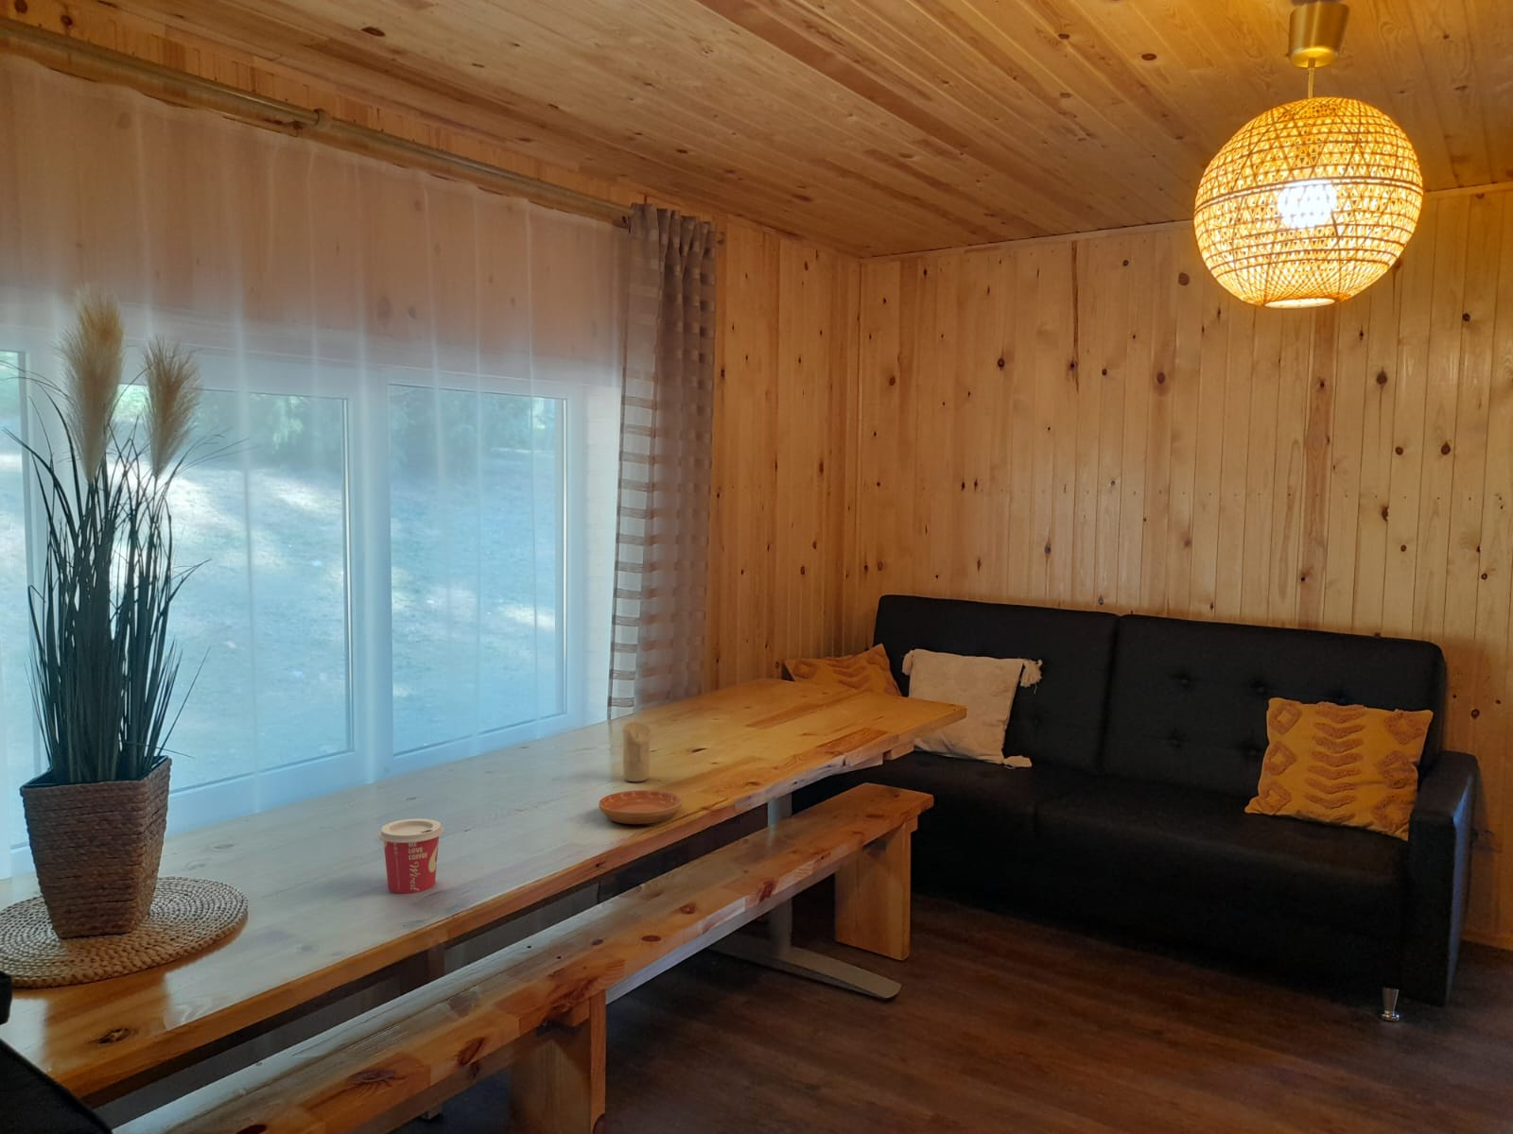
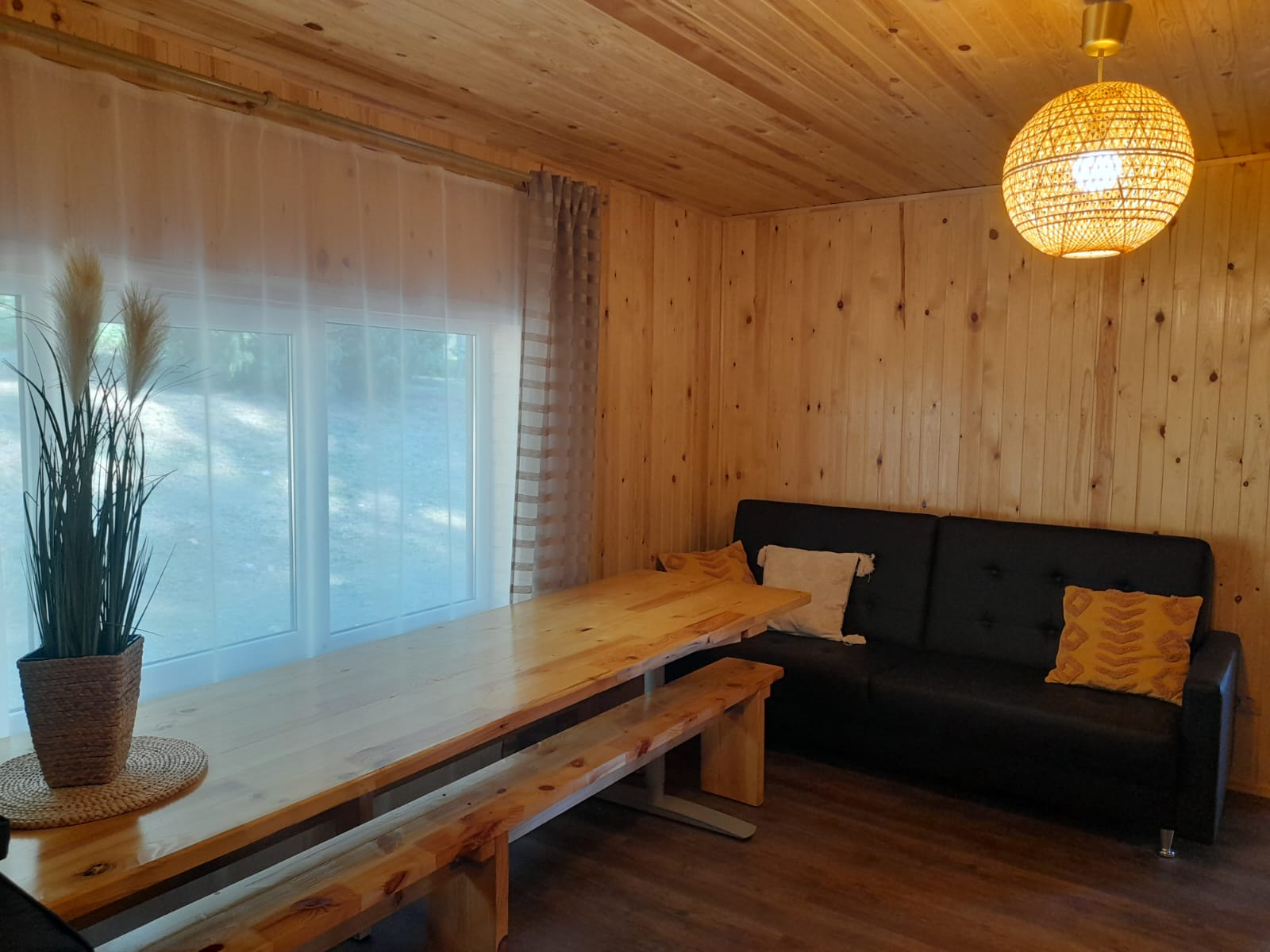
- candle (635, 752)
- saucer (640, 808)
- cup (411, 856)
